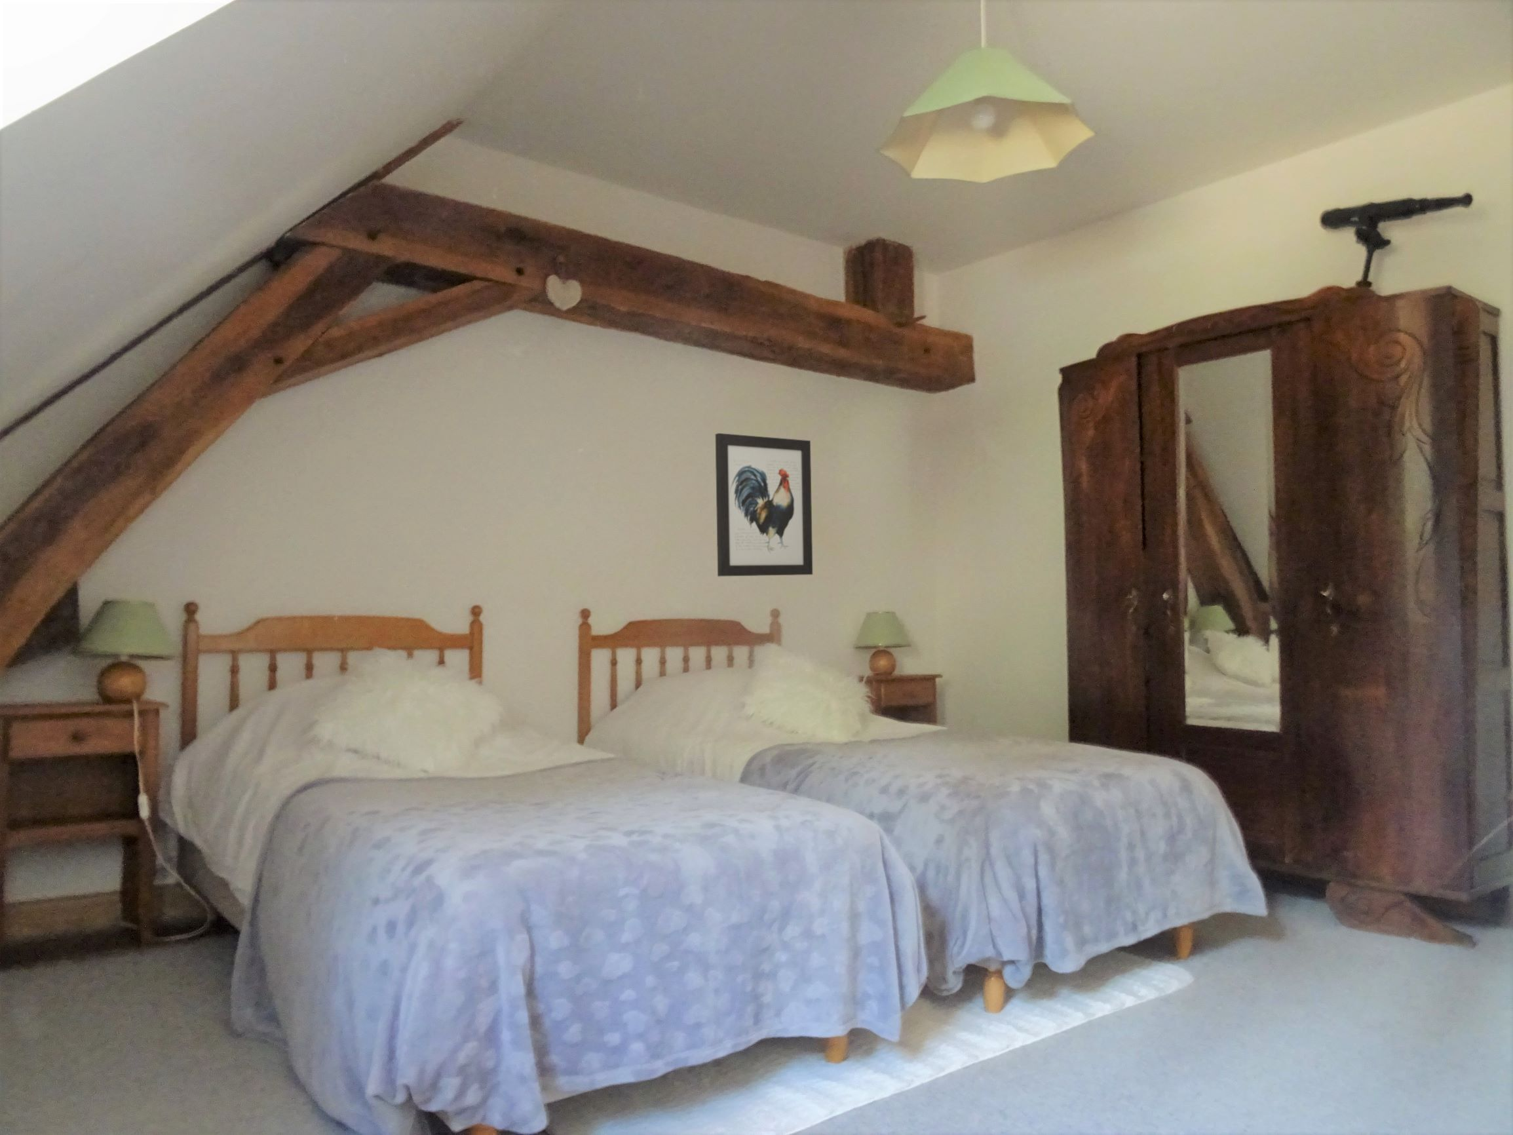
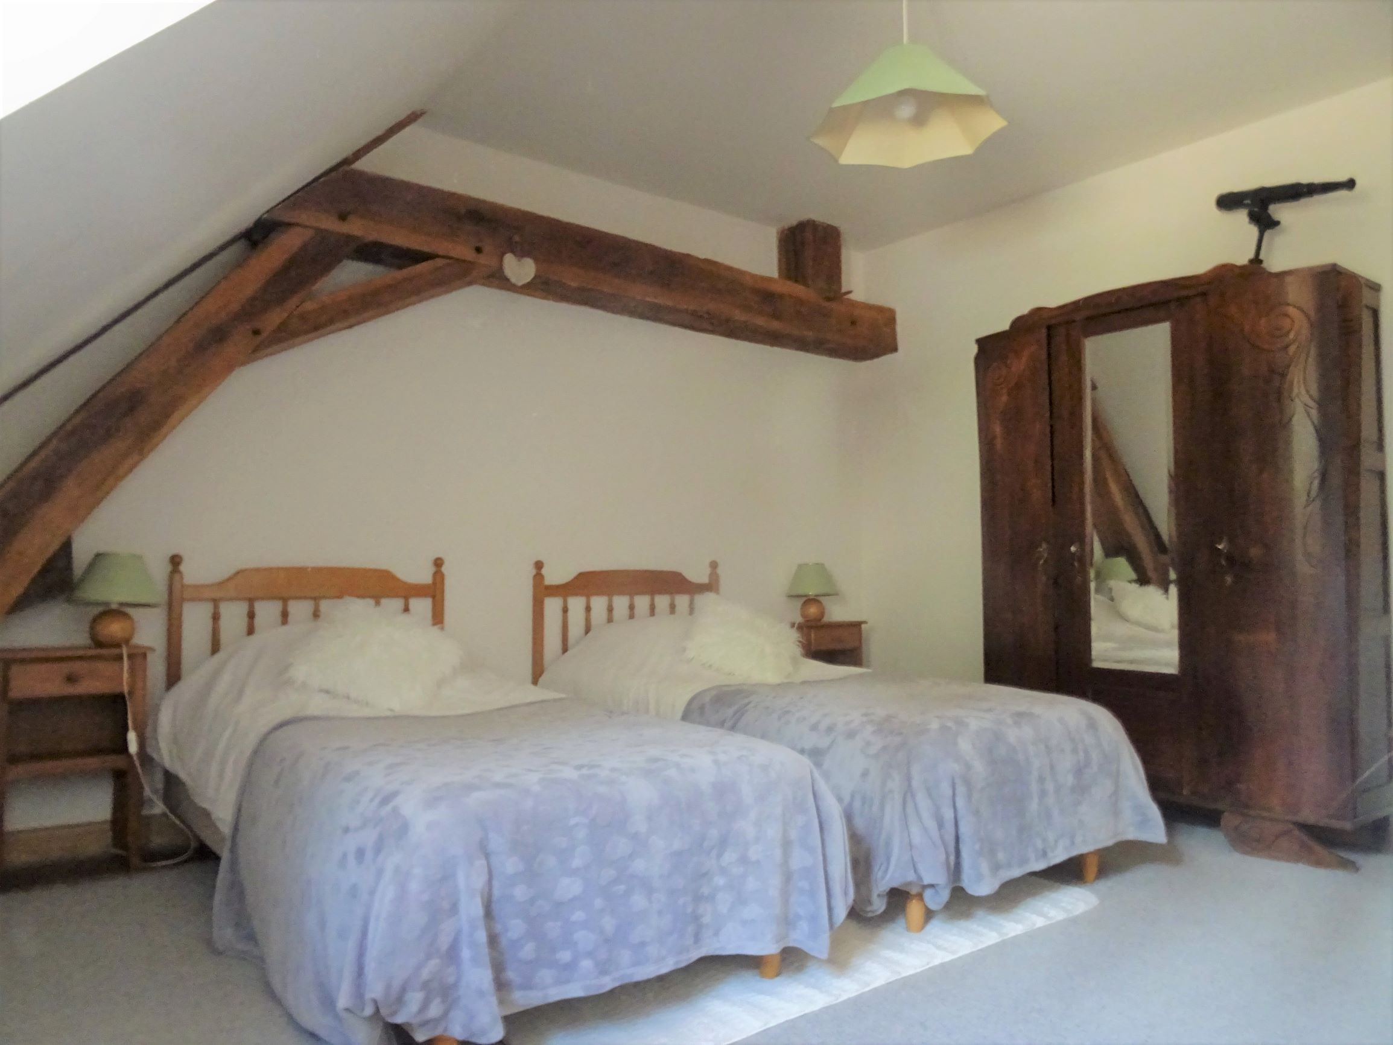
- wall art (765, 506)
